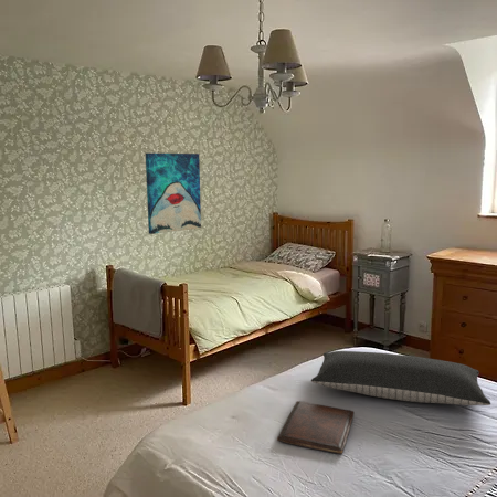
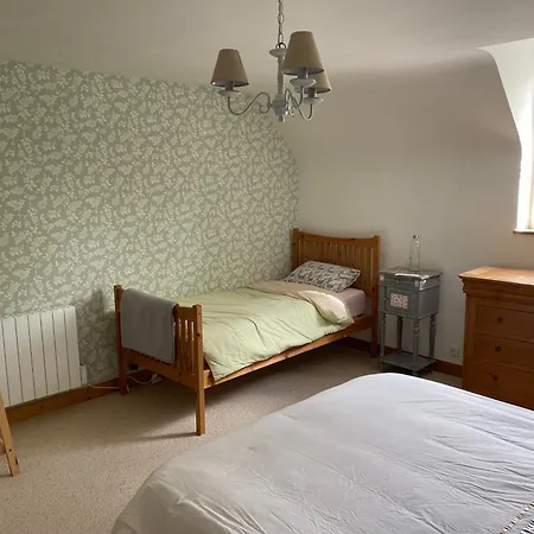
- book (317, 424)
- wall art (175, 192)
- pillow (396, 376)
